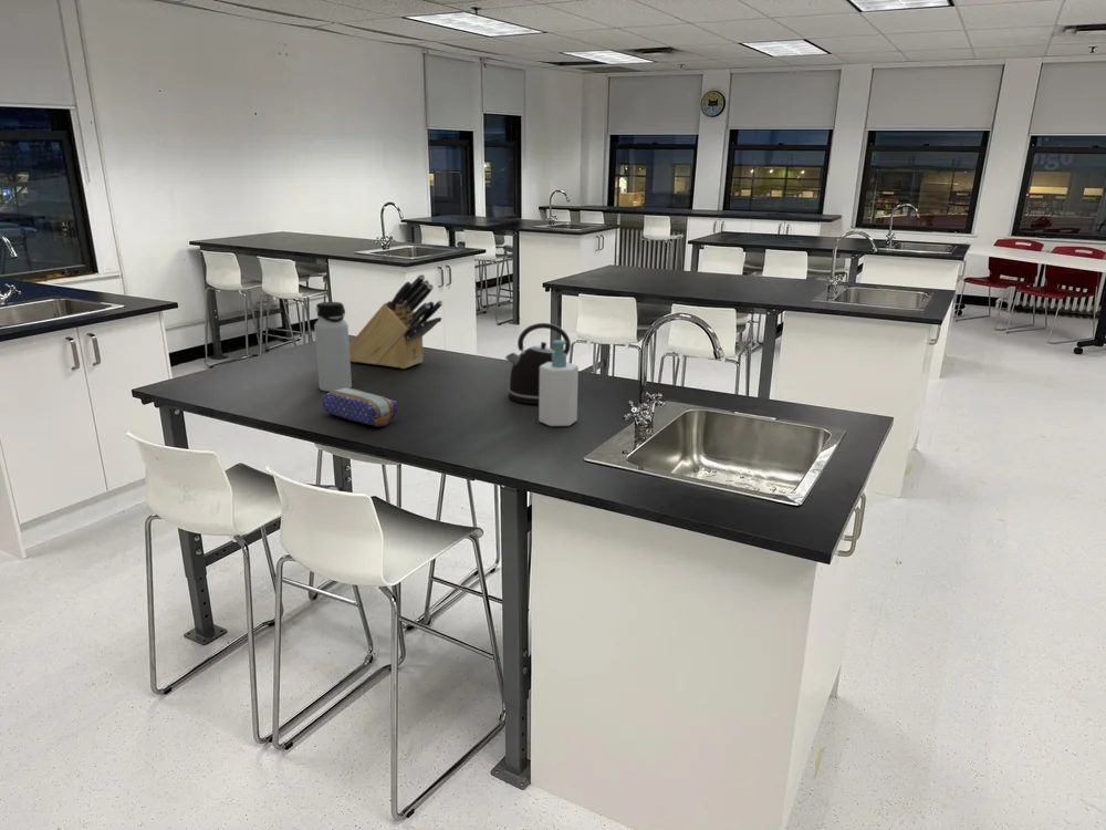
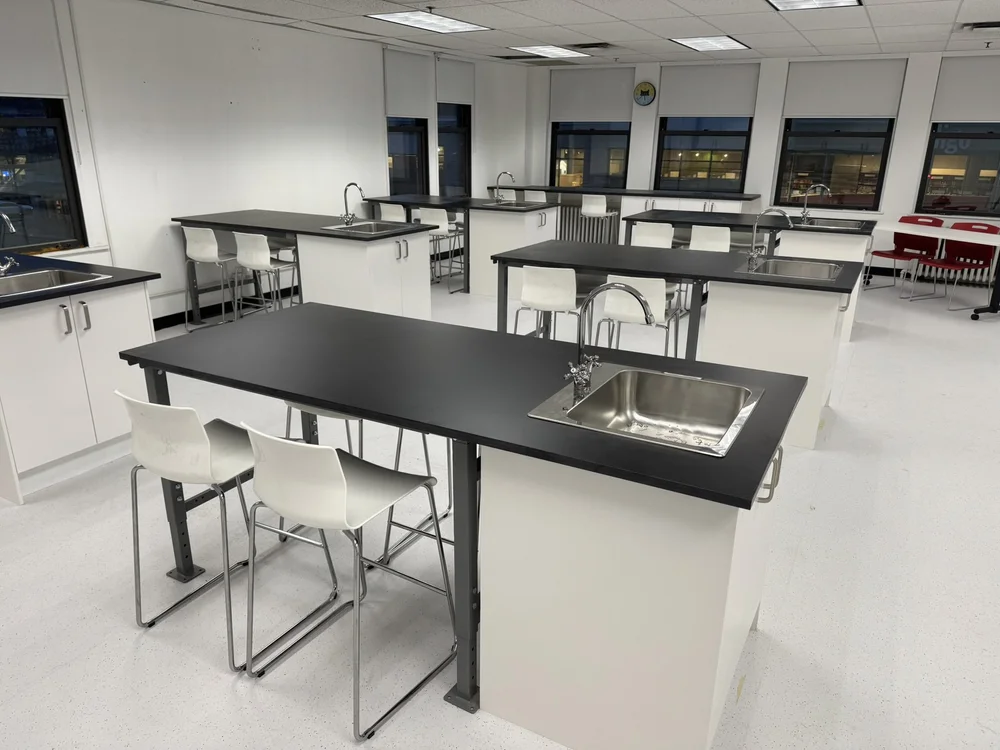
- kettle (539, 360)
- pencil case (358, 405)
- water bottle (332, 345)
- soap bottle (559, 382)
- knife block (392, 319)
